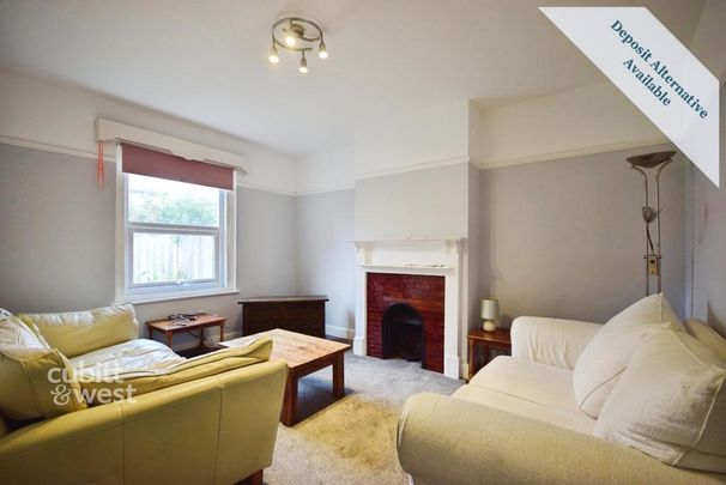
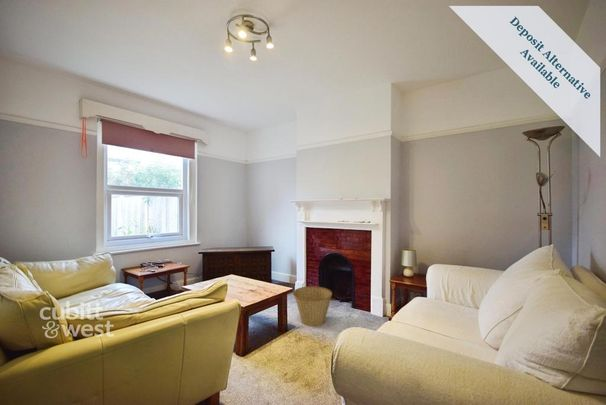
+ basket (312, 306)
